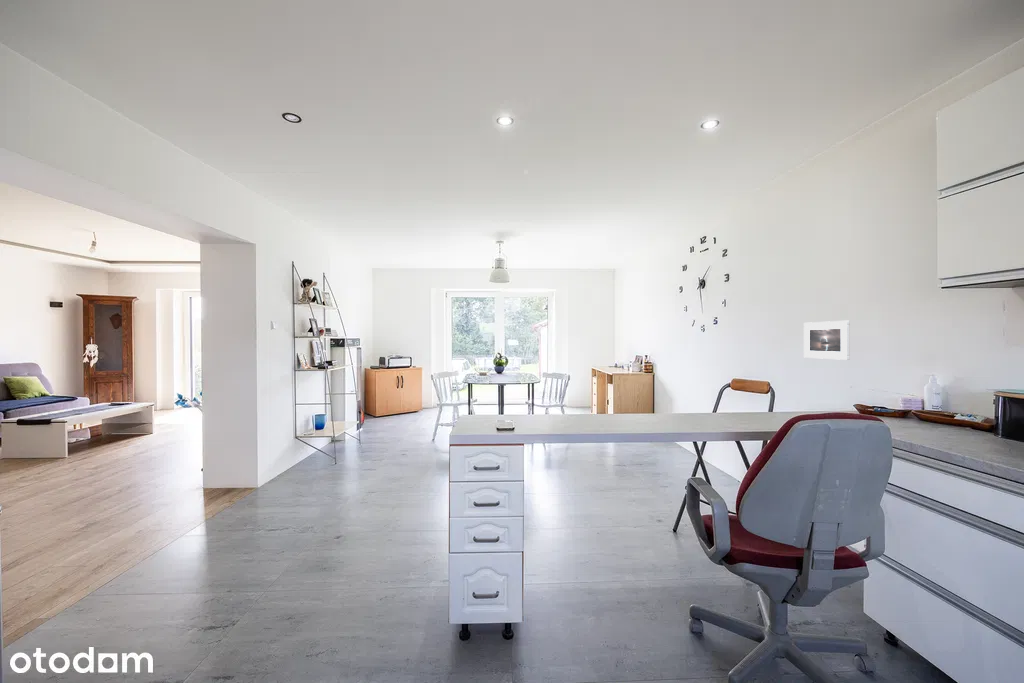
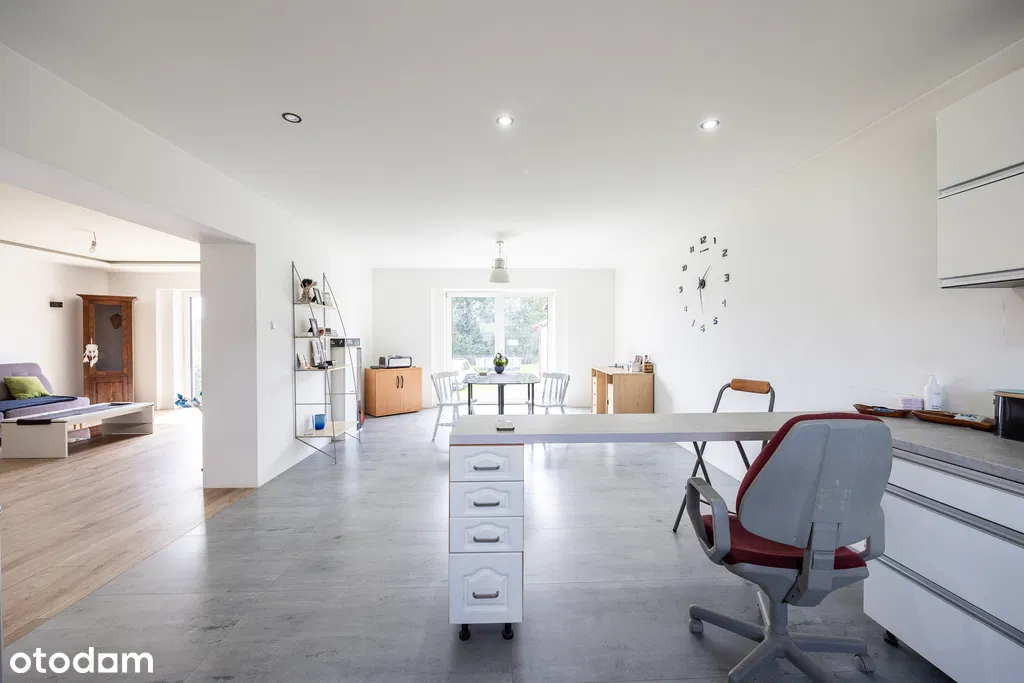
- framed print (825, 340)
